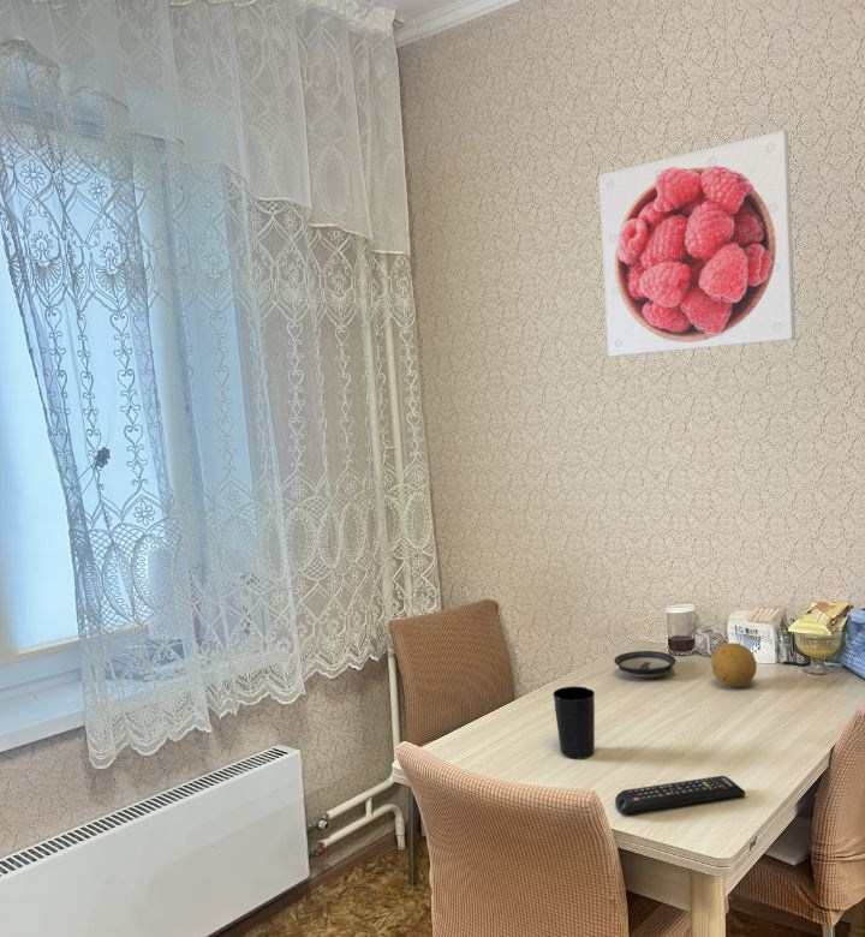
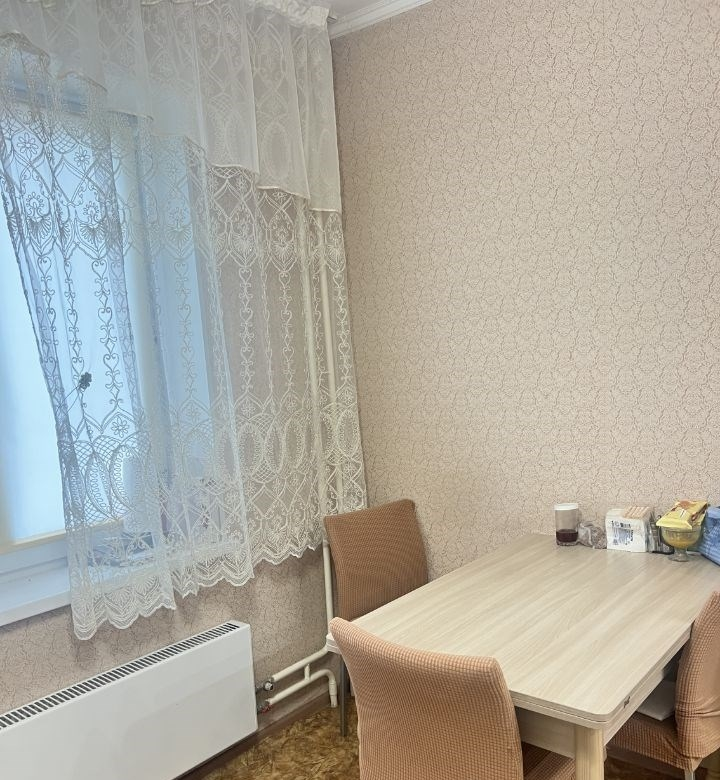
- remote control (680, 794)
- saucer (645, 667)
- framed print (691, 252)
- fruit (733, 664)
- cup (574, 722)
